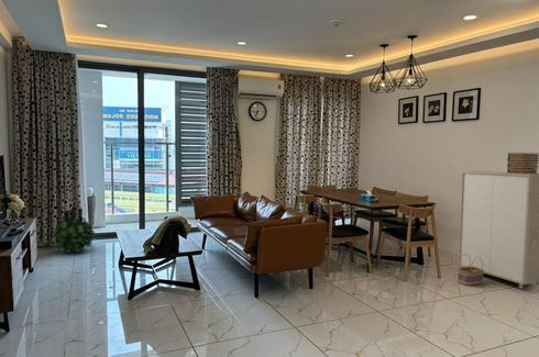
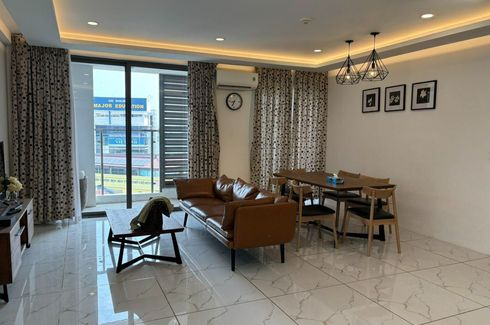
- basket (471, 269)
- decorative plant (74, 228)
- book stack (522, 163)
- storage cabinet (504, 225)
